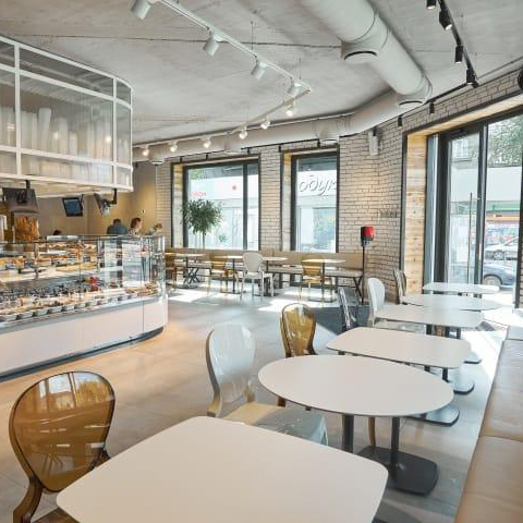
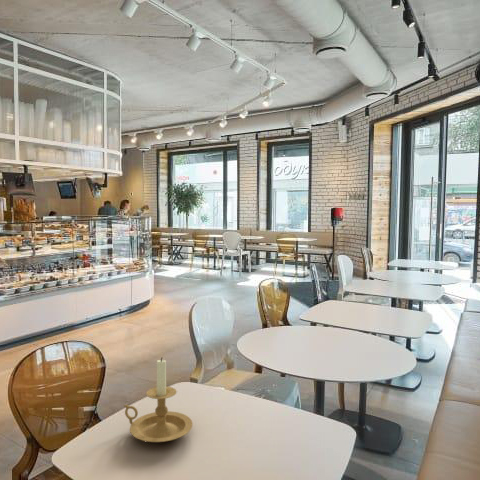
+ candle holder (161, 395)
